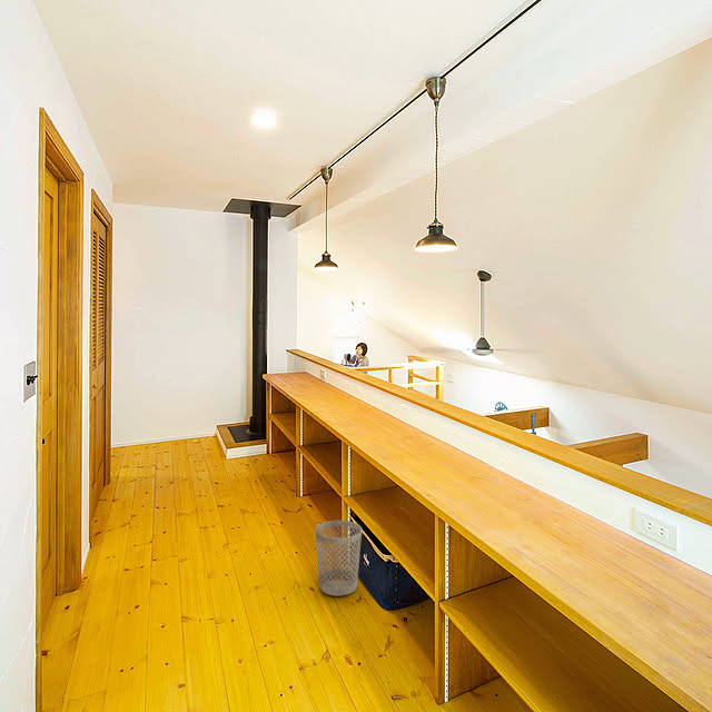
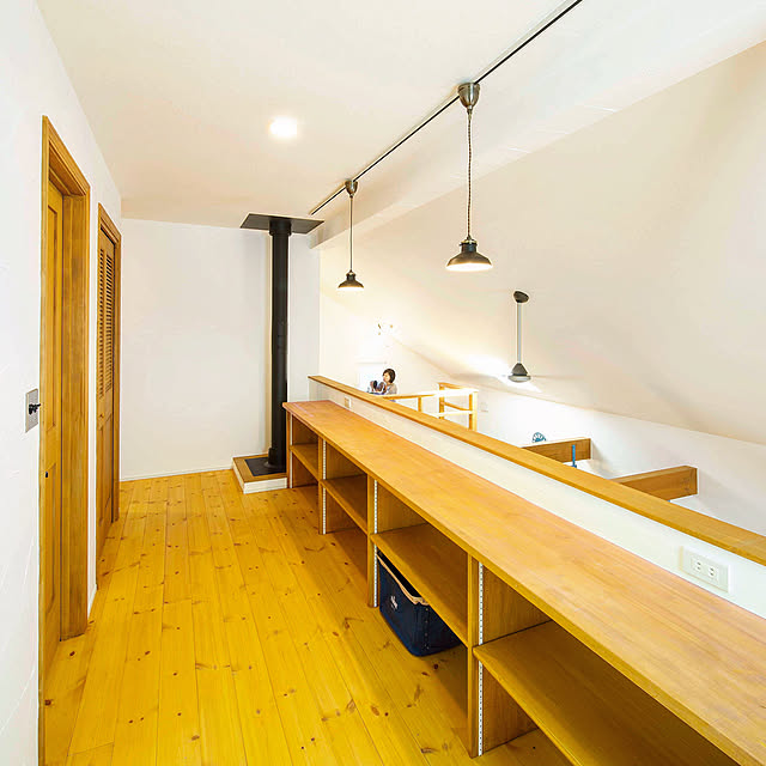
- wastebasket (338, 557)
